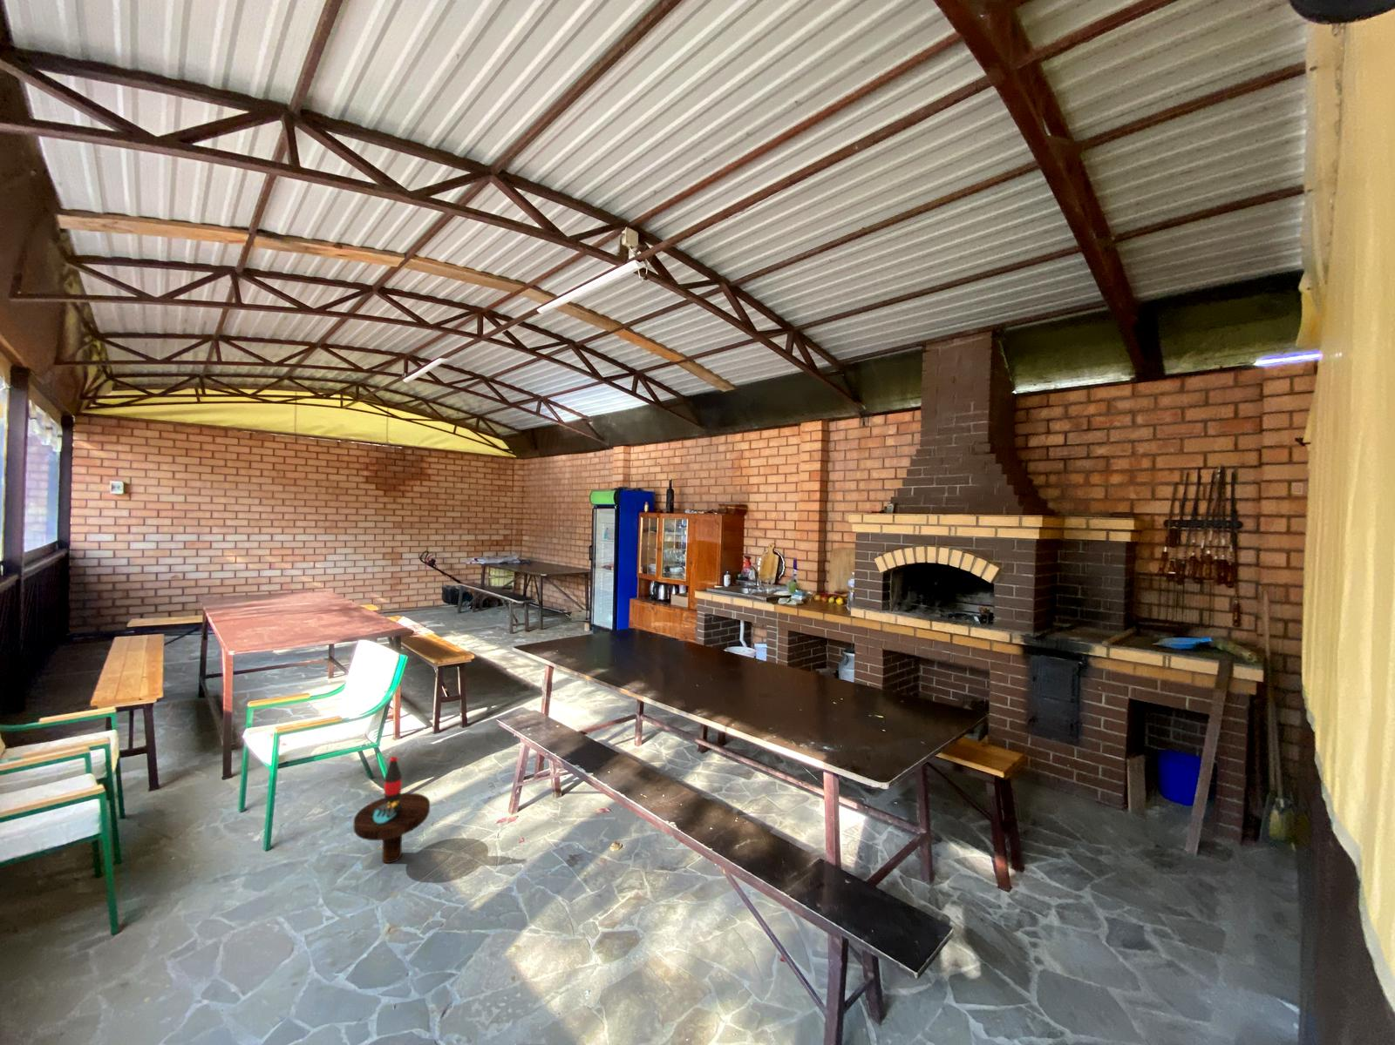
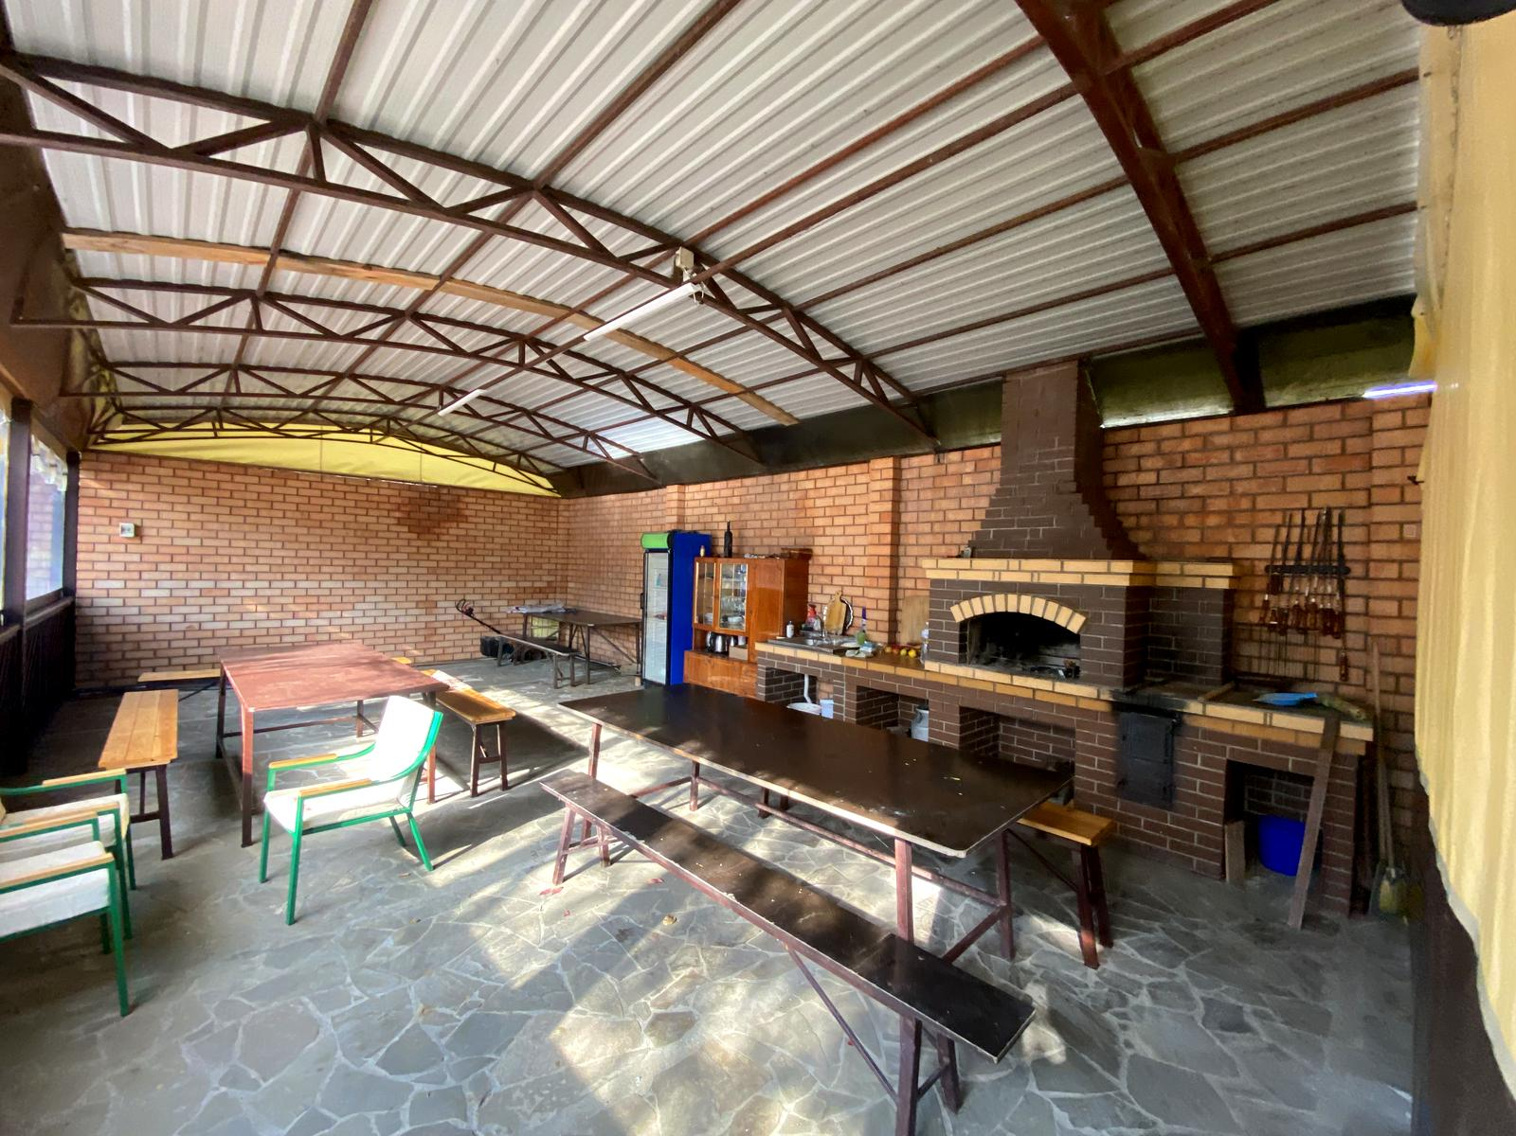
- pedestal table (392, 807)
